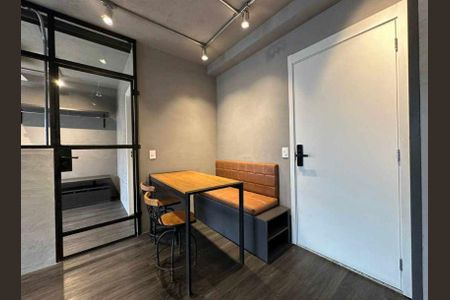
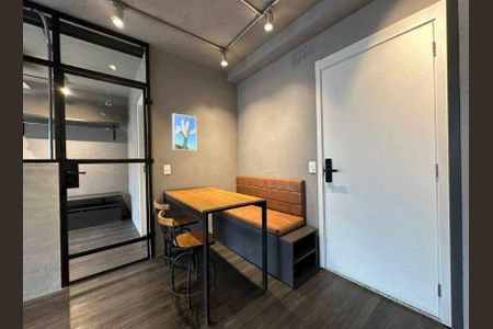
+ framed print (184, 133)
